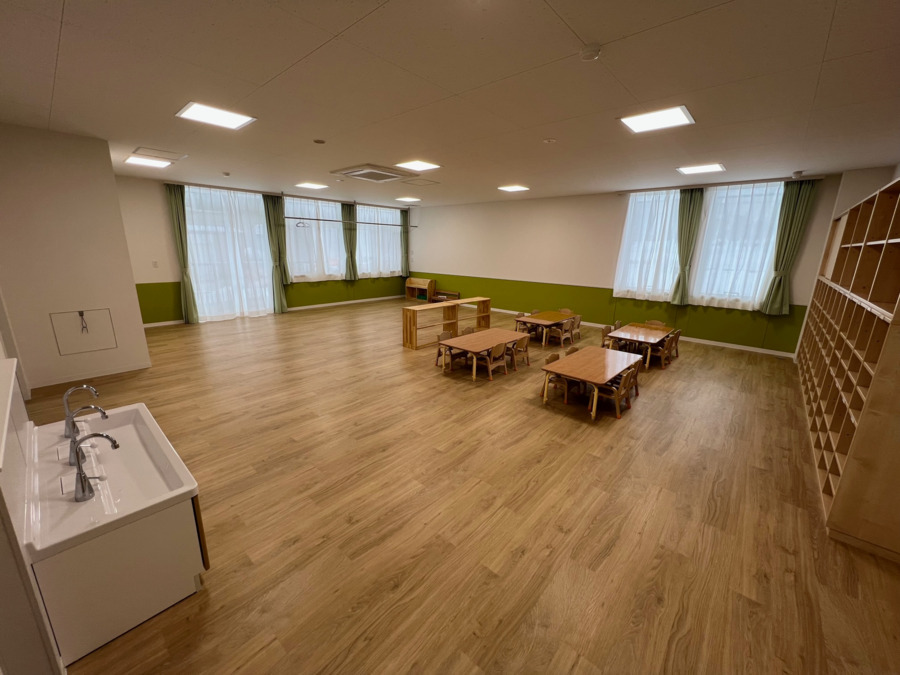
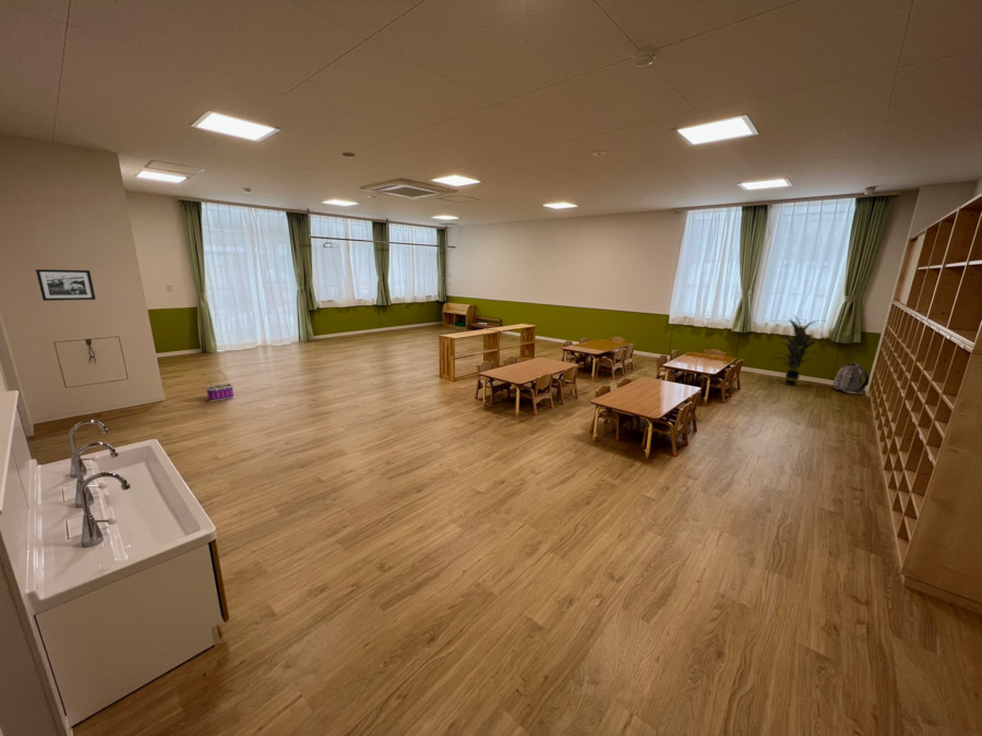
+ backpack (851, 376)
+ basket (218, 385)
+ indoor plant (794, 350)
+ picture frame (67, 285)
